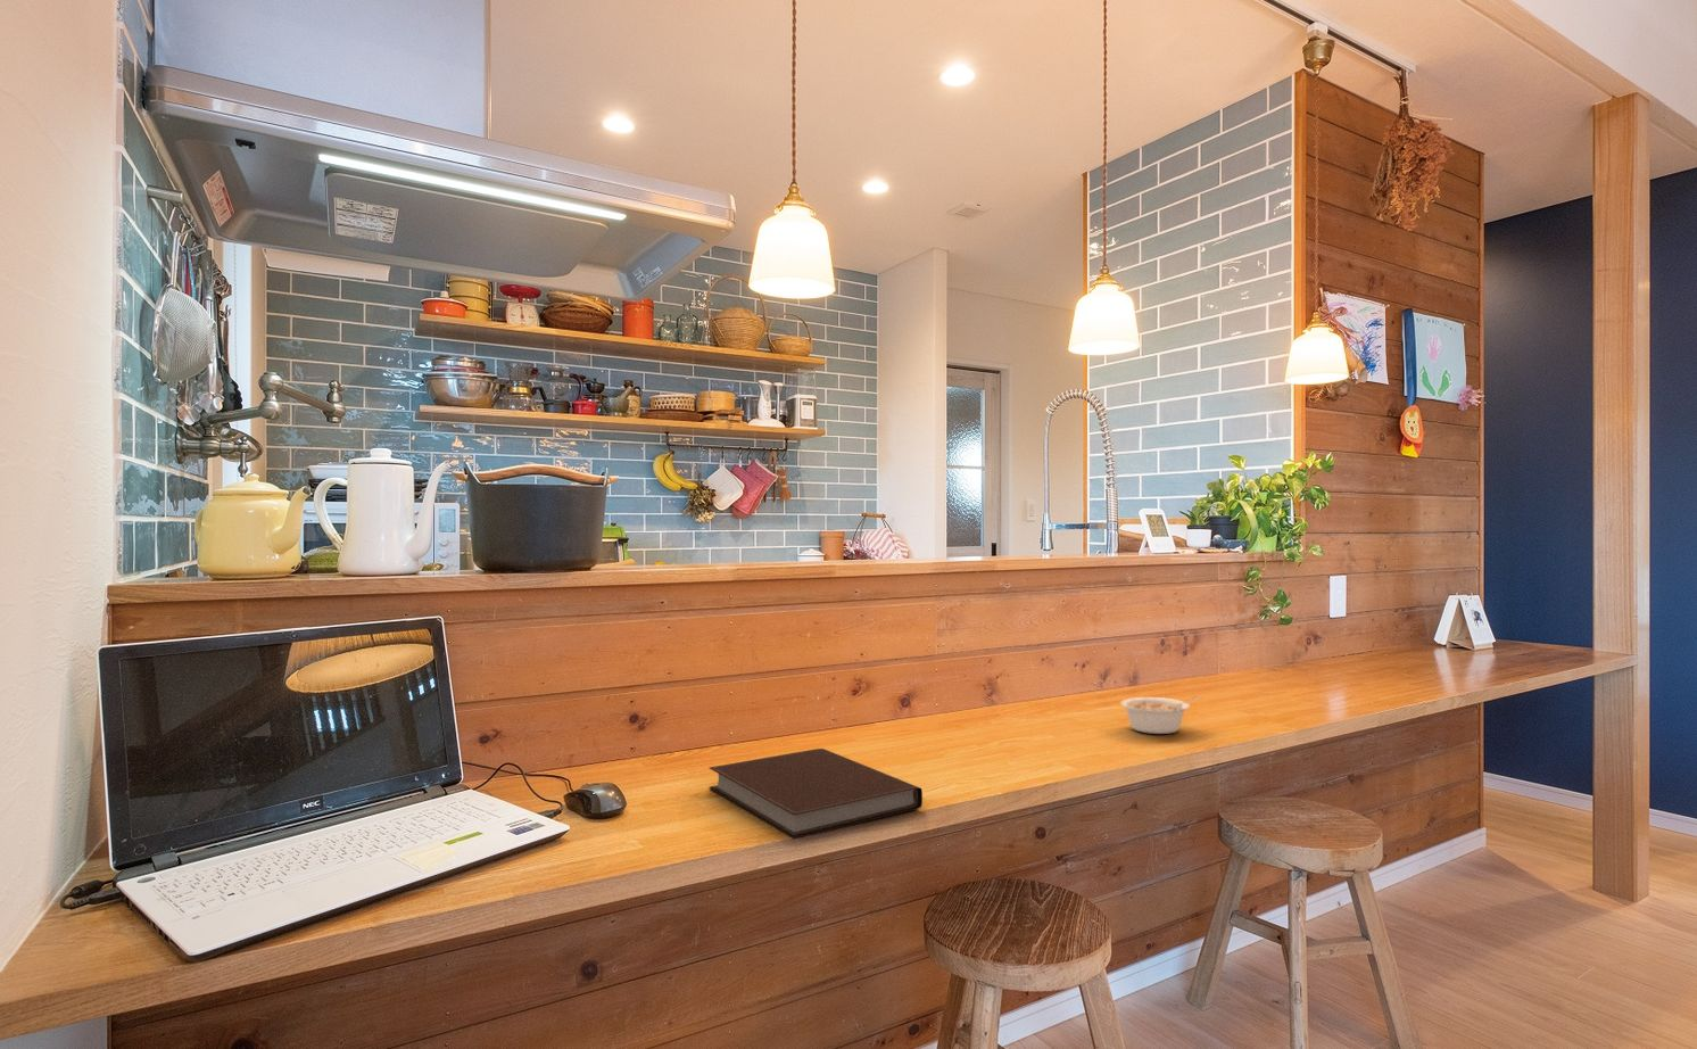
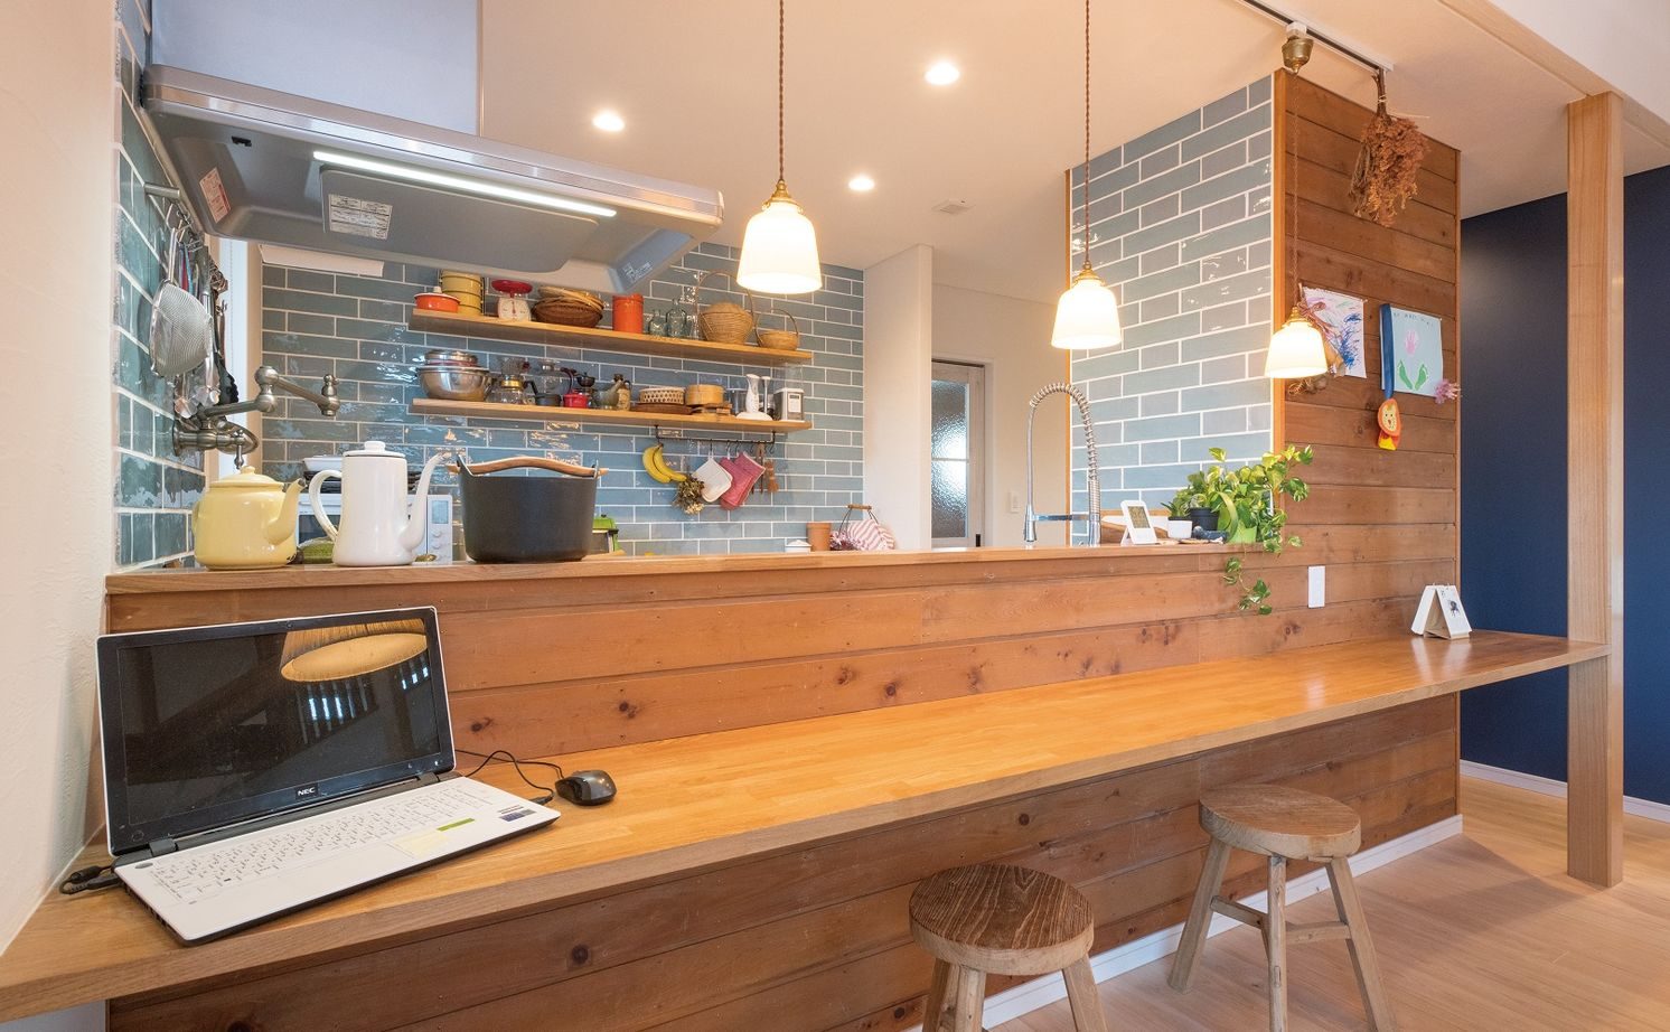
- legume (1155, 712)
- notebook (811, 786)
